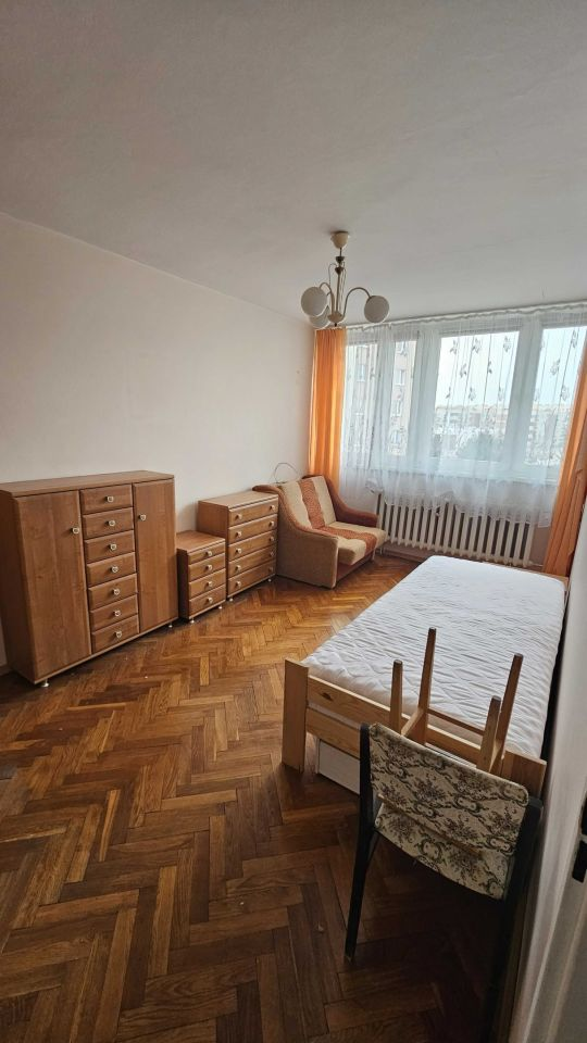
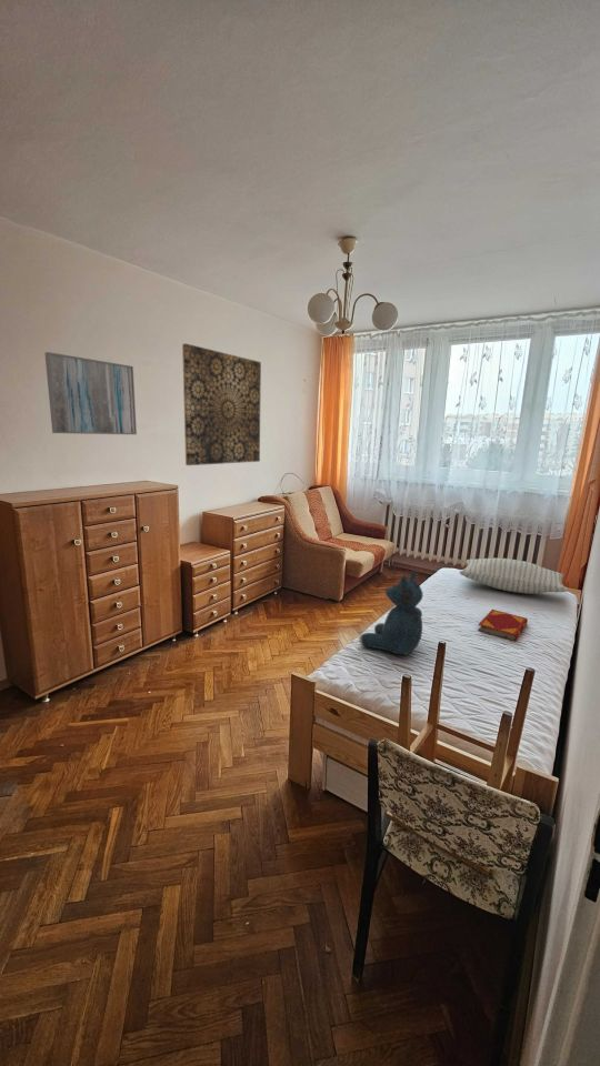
+ wall art (226, 410)
+ teddy bear (393, 609)
+ hardback book (502, 624)
+ pillow (511, 575)
+ wall art (94, 398)
